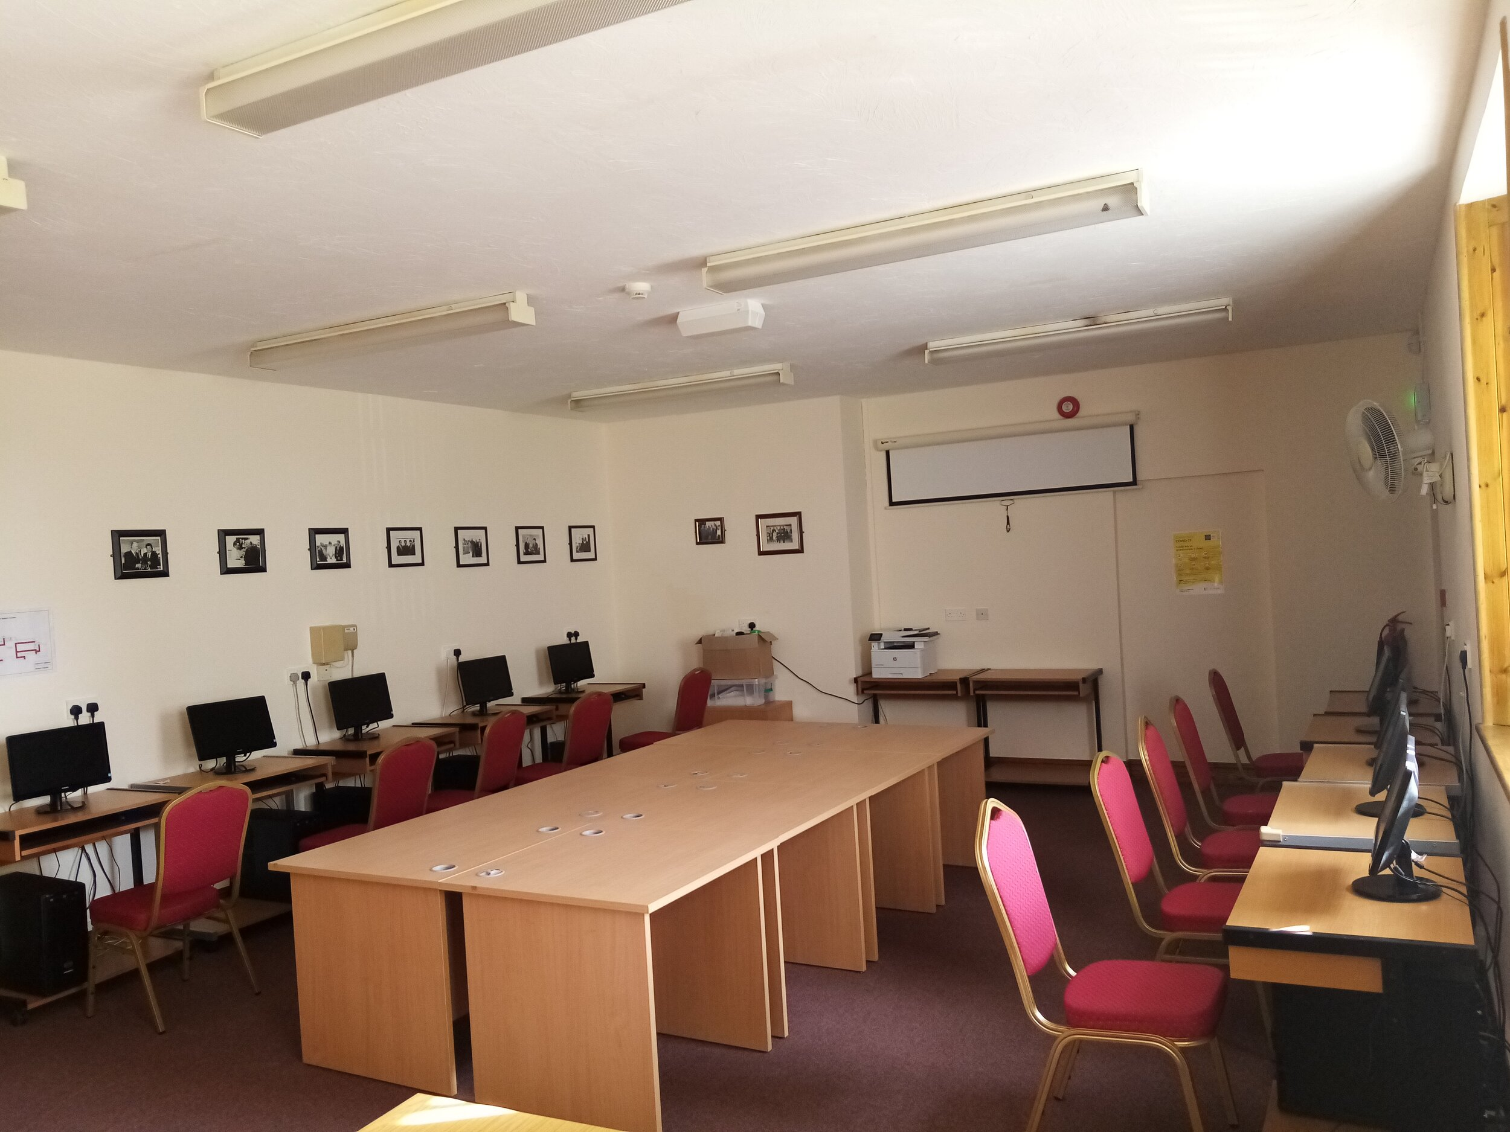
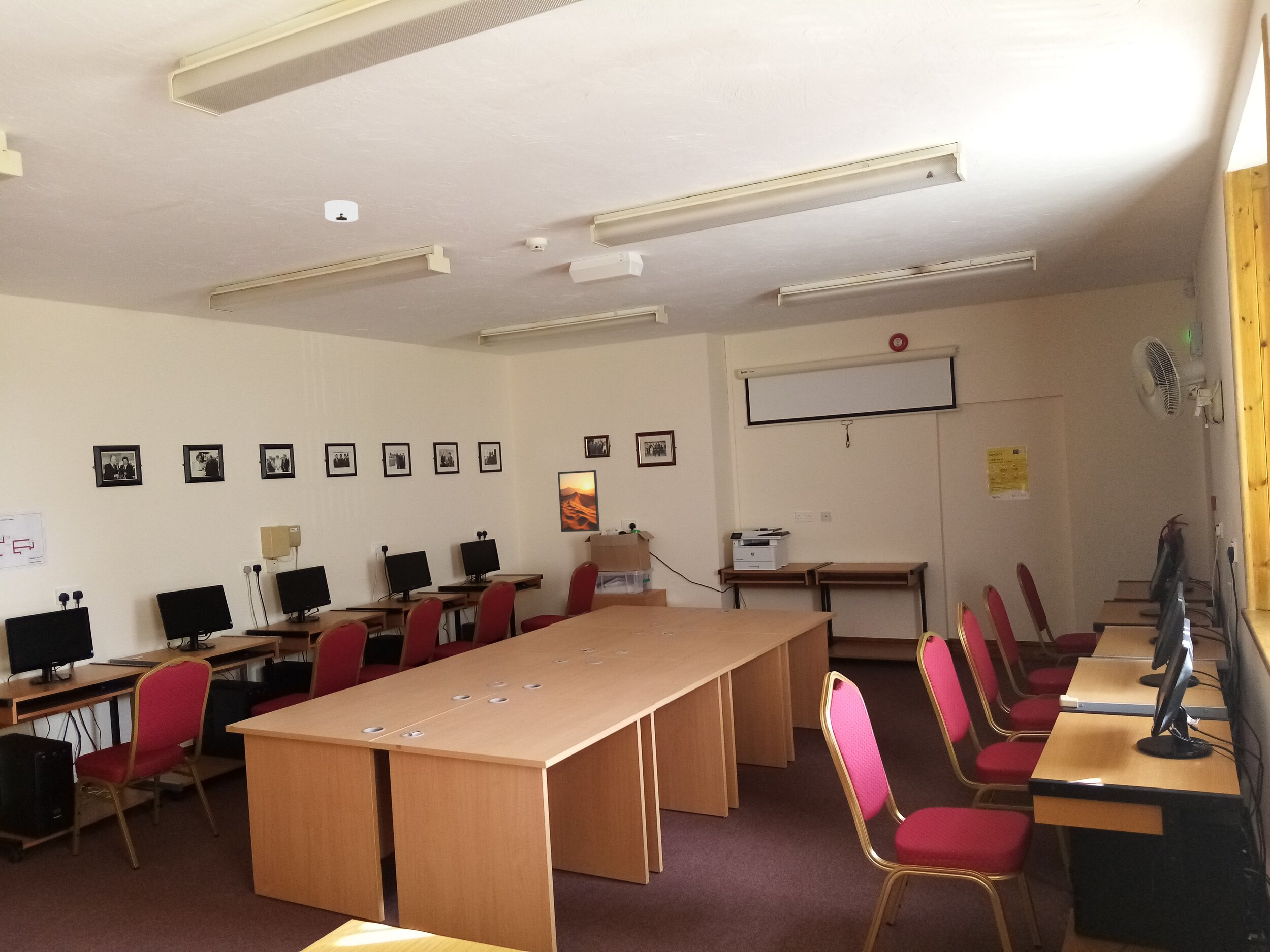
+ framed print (578, 501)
+ smoke detector (341, 212)
